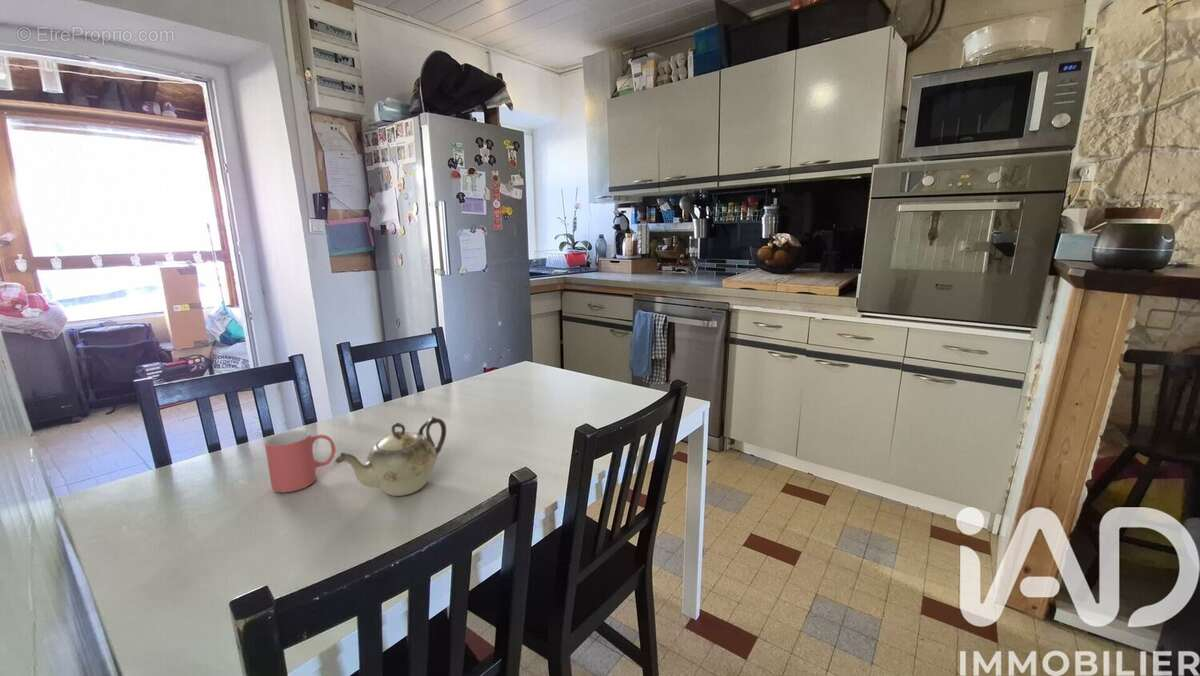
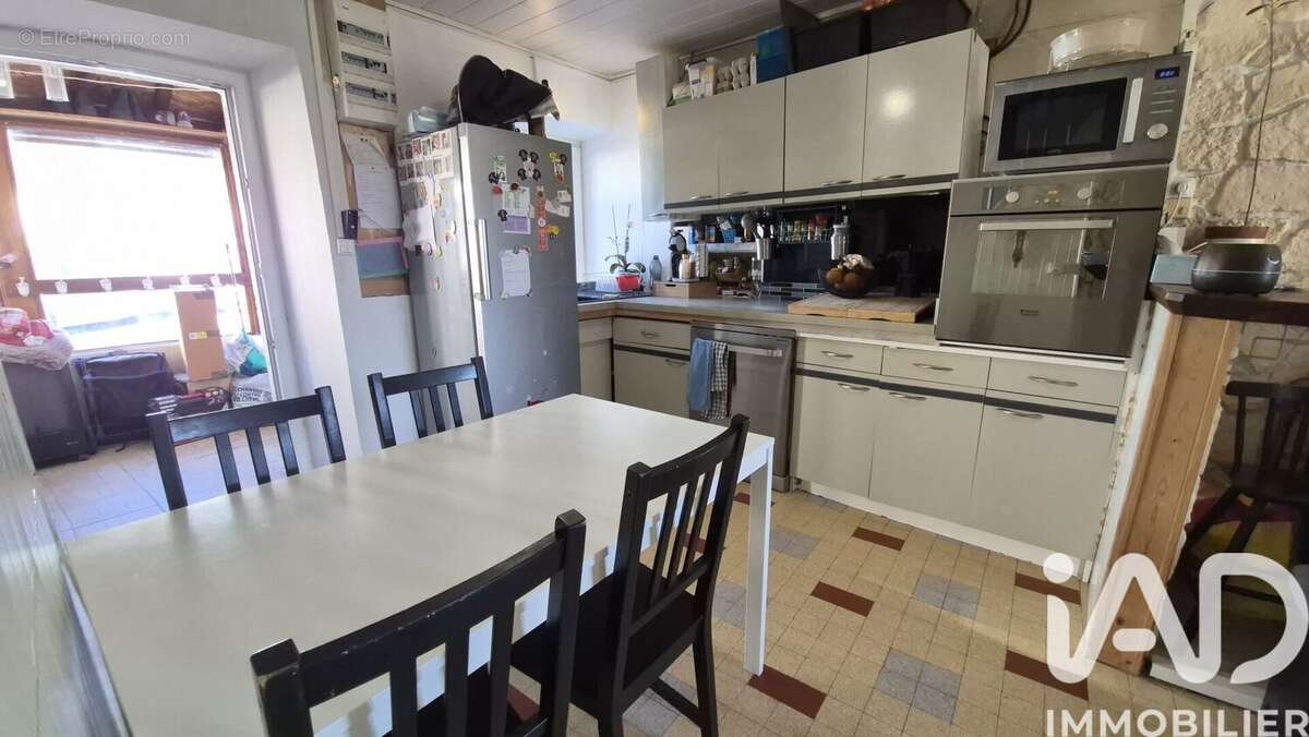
- mug (303, 457)
- teapot (396, 457)
